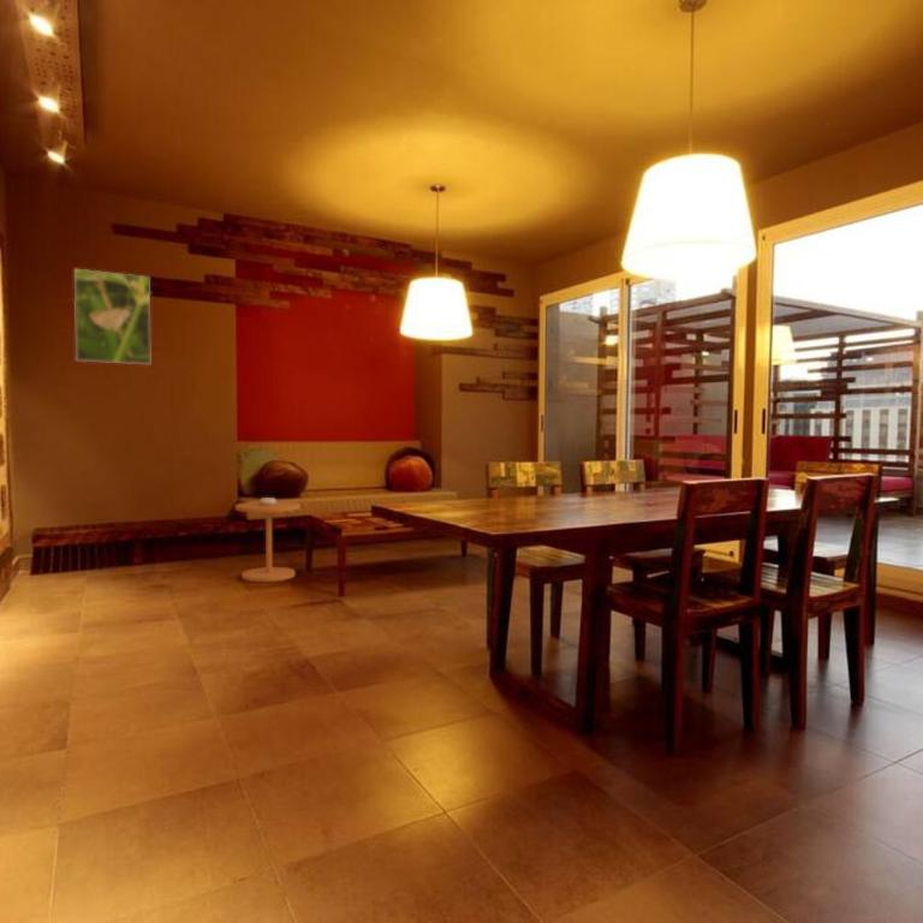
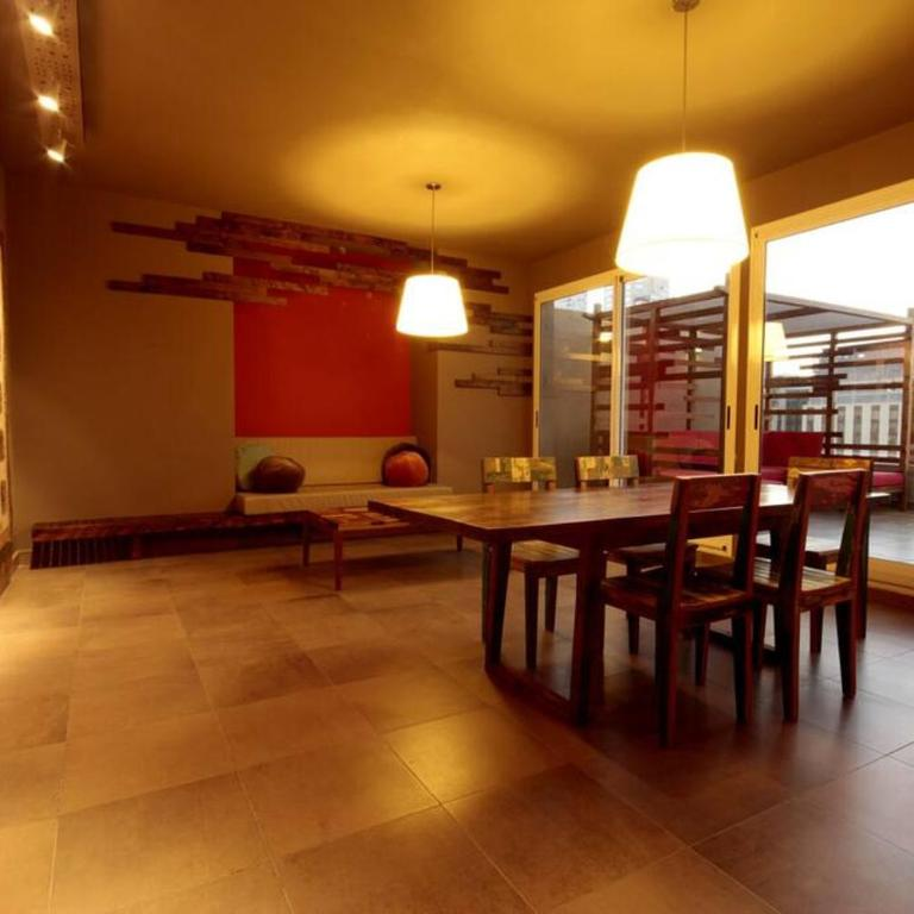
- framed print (113, 317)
- side table (268, 537)
